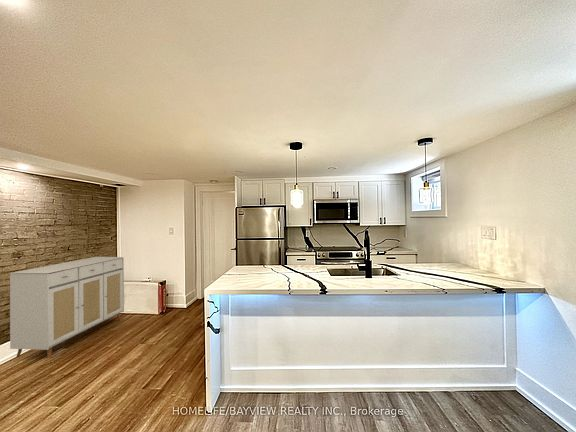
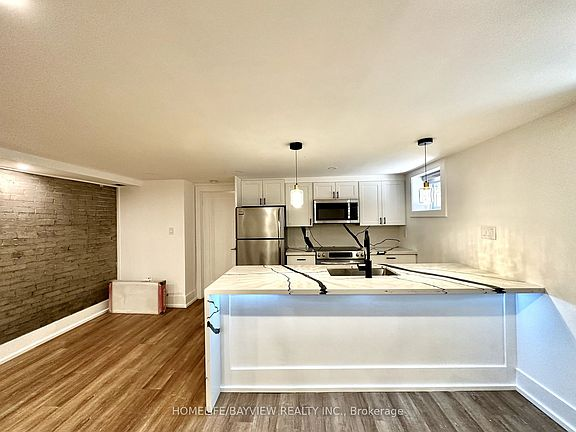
- sideboard (76, 299)
